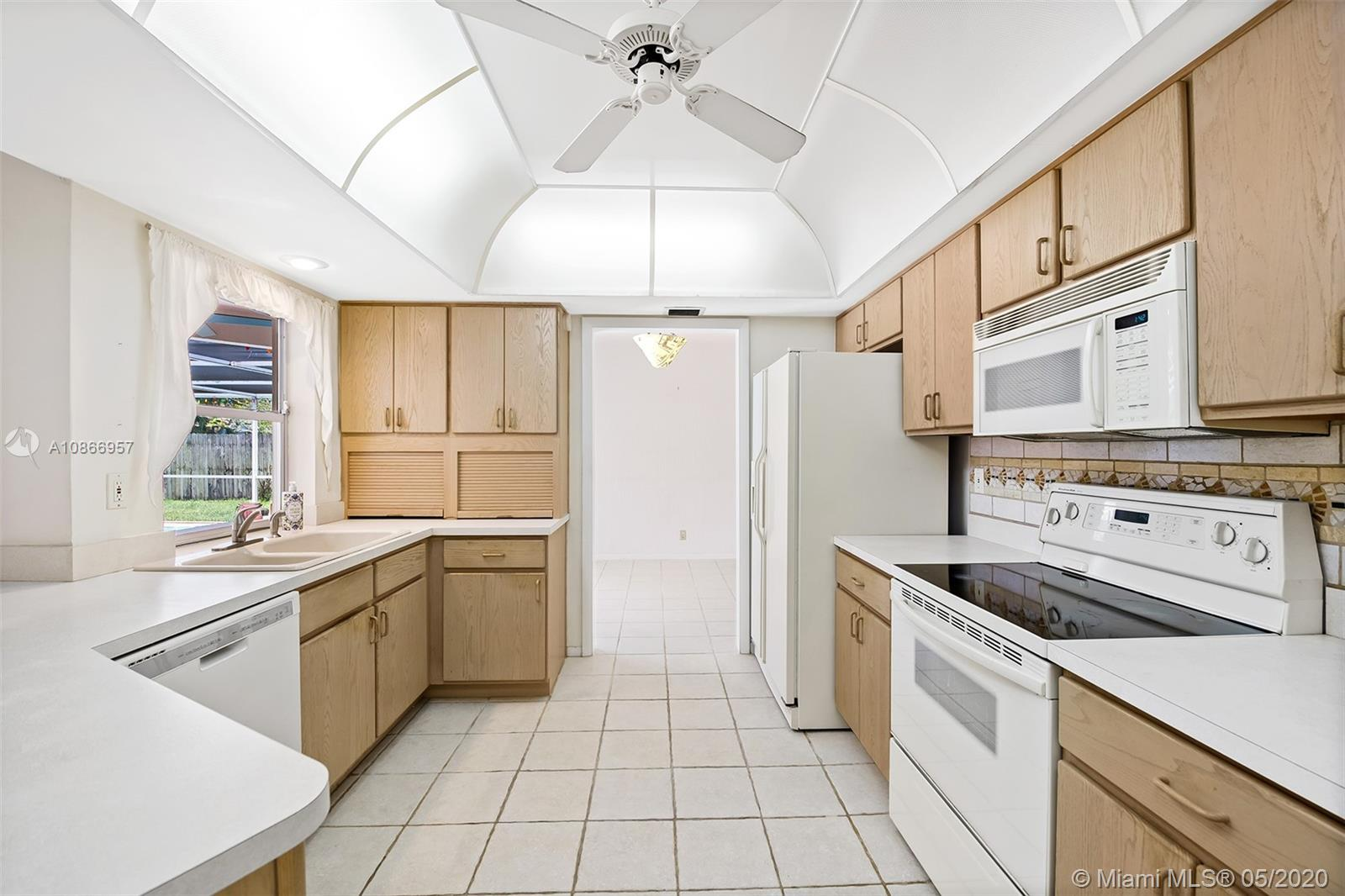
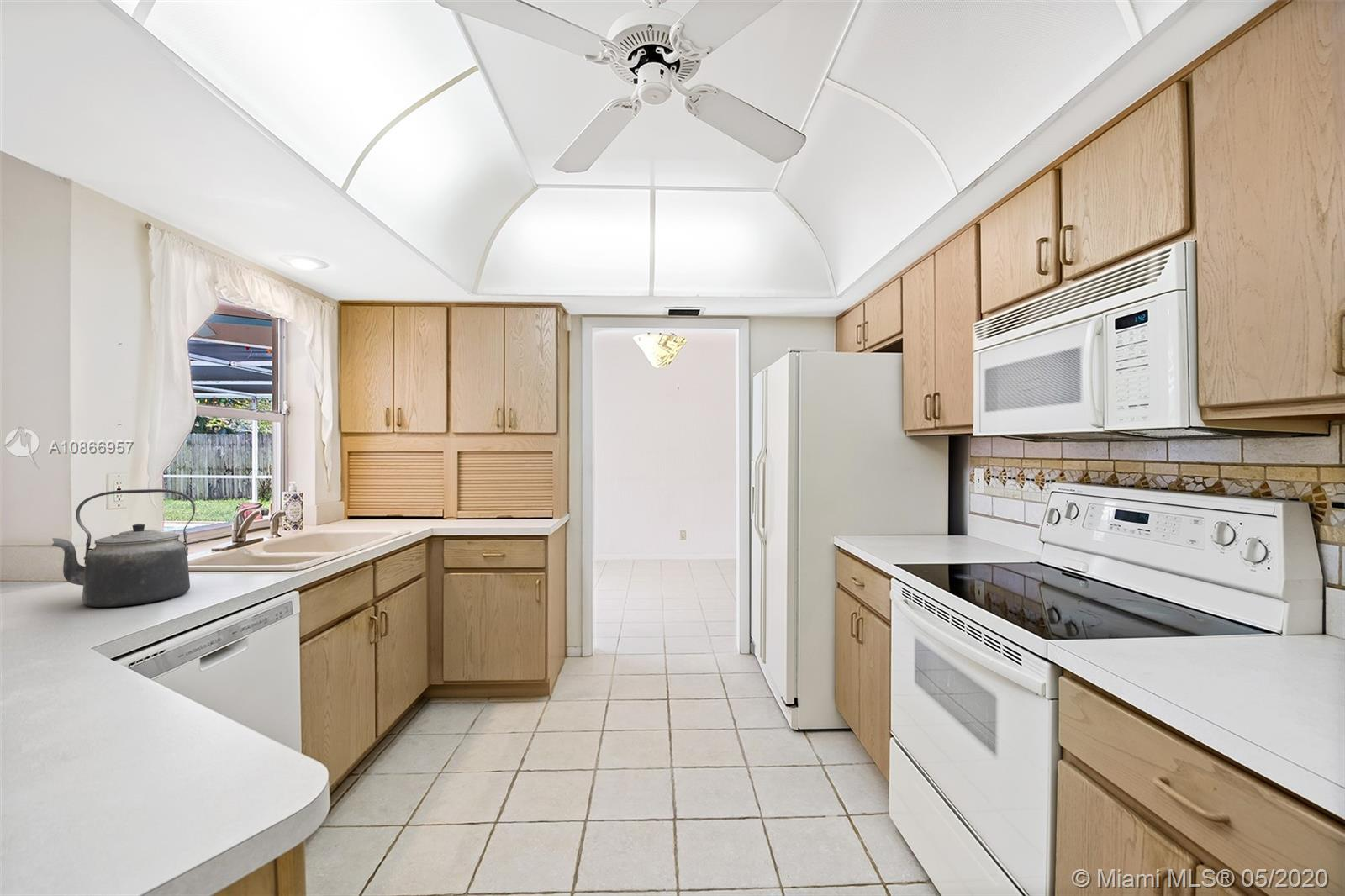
+ kettle (127, 544)
